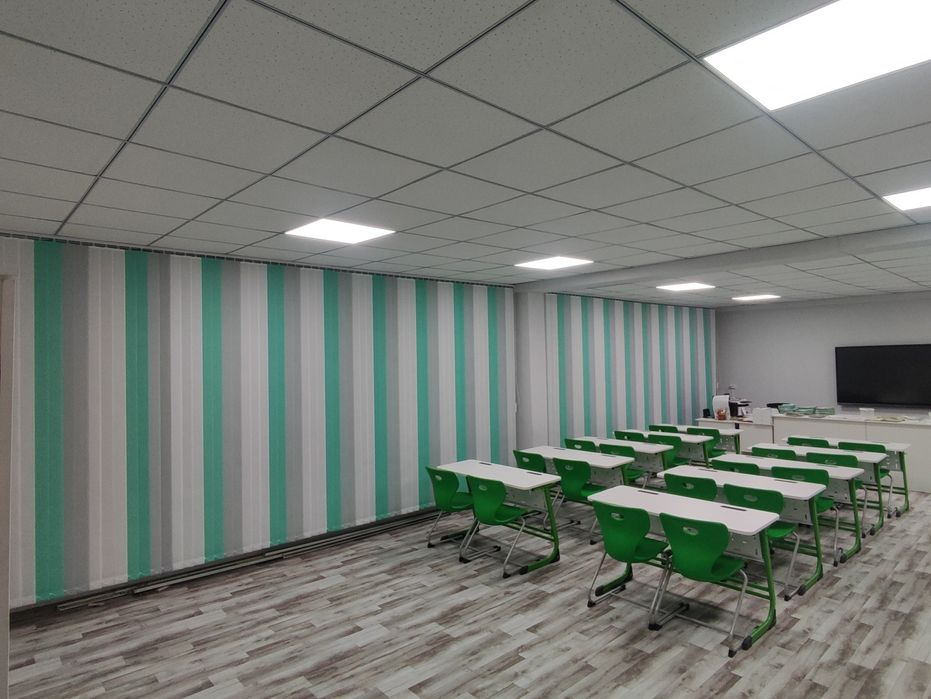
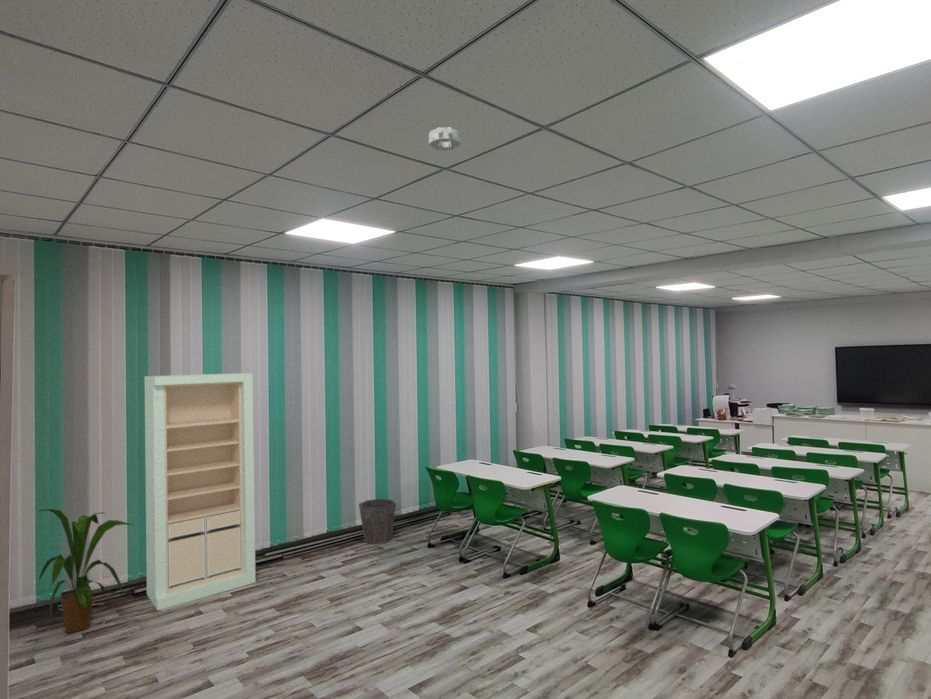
+ smoke detector (444, 138)
+ house plant (91, 563)
+ waste bin (377, 521)
+ storage cabinet (200, 481)
